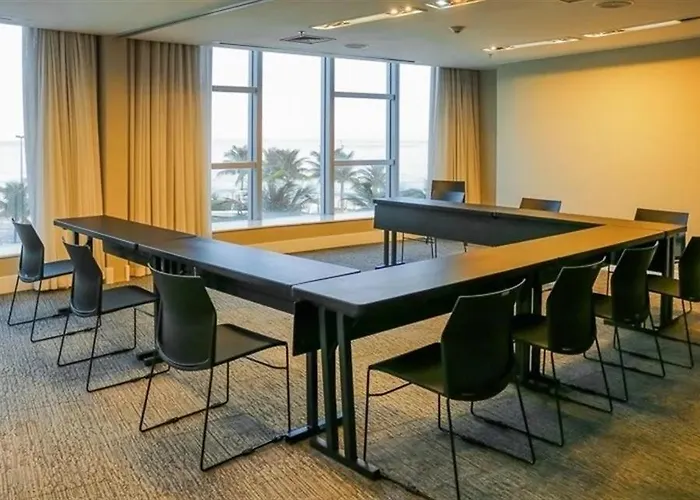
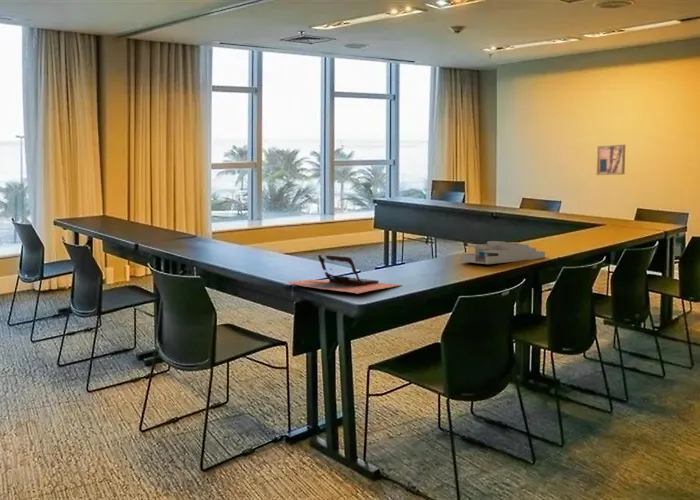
+ wall art (610, 160)
+ desk organizer (503, 250)
+ laptop (351, 266)
